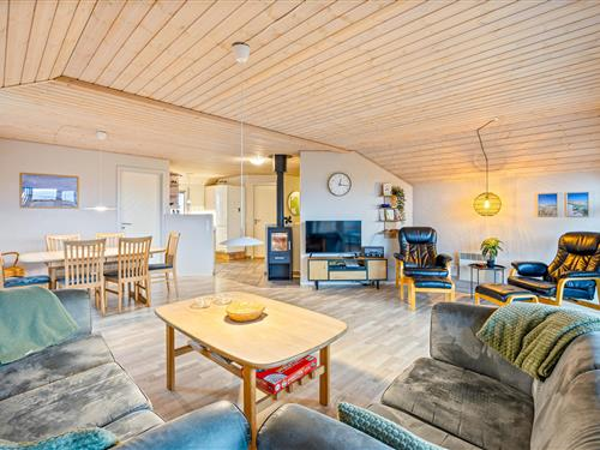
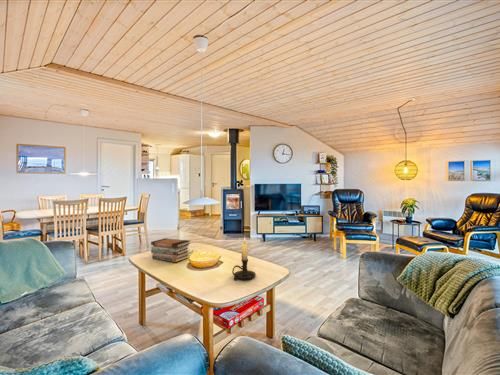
+ book stack (170, 249)
+ candle holder (242, 257)
